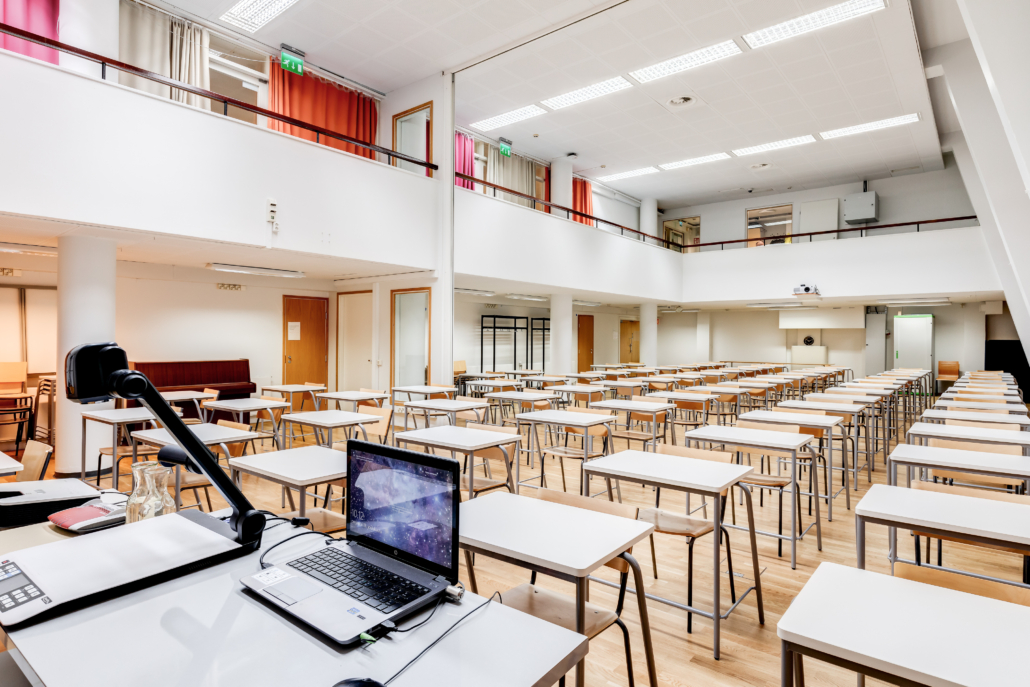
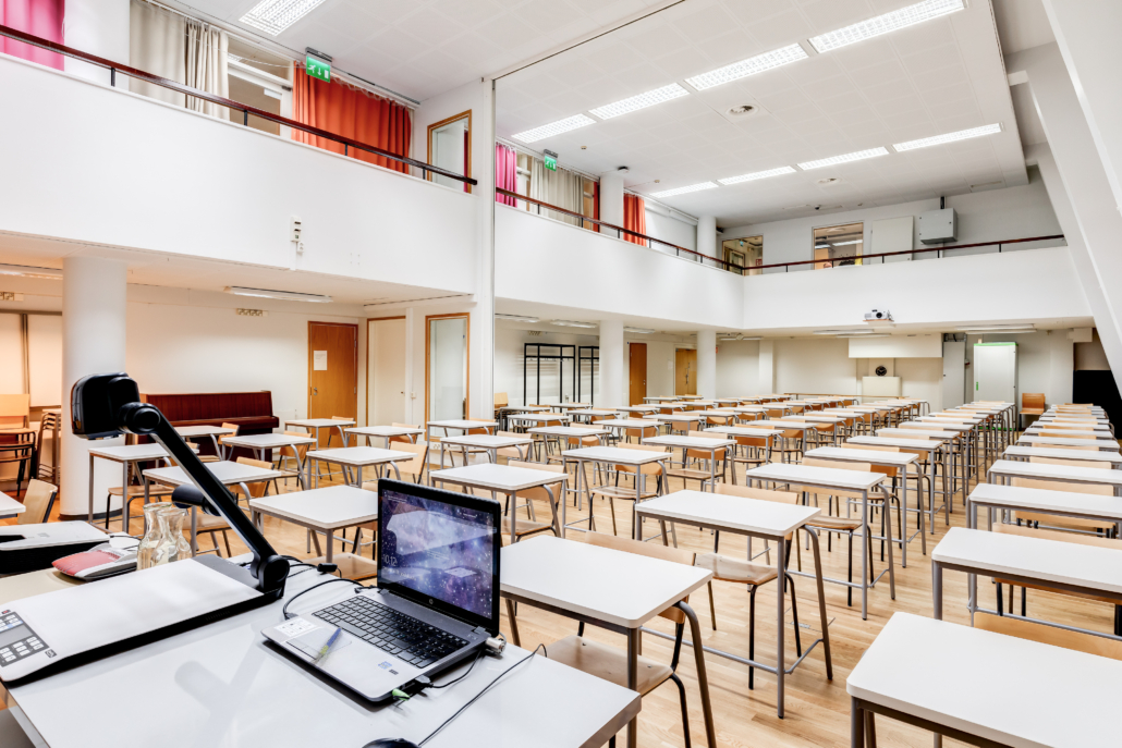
+ pen (329, 642)
